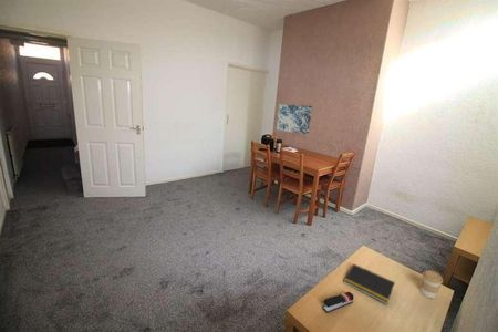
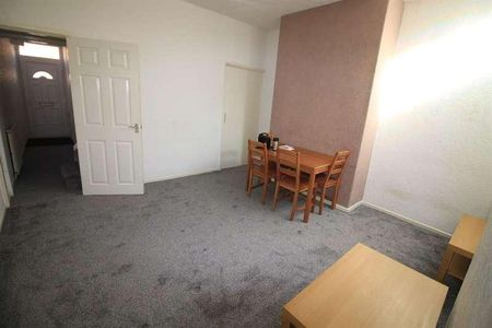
- coffee cup (430, 283)
- notepad (369, 282)
- stapler (339, 300)
- wall art (293, 118)
